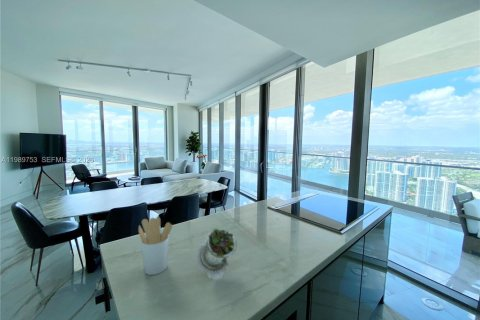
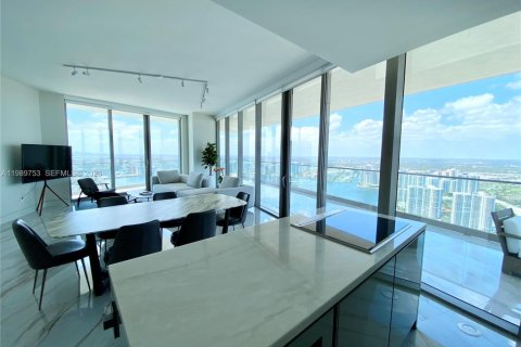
- succulent plant (216, 251)
- utensil holder (154, 243)
